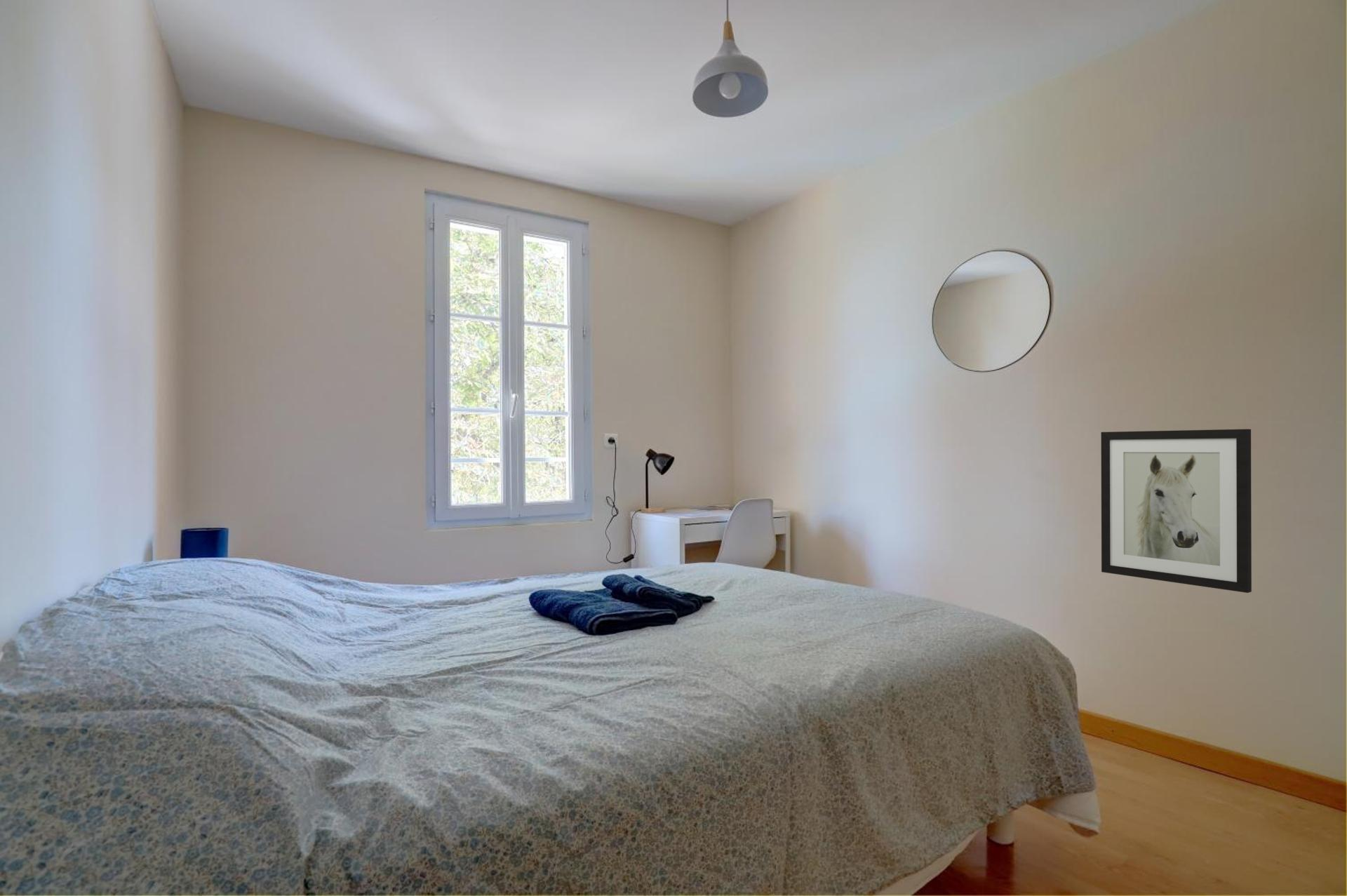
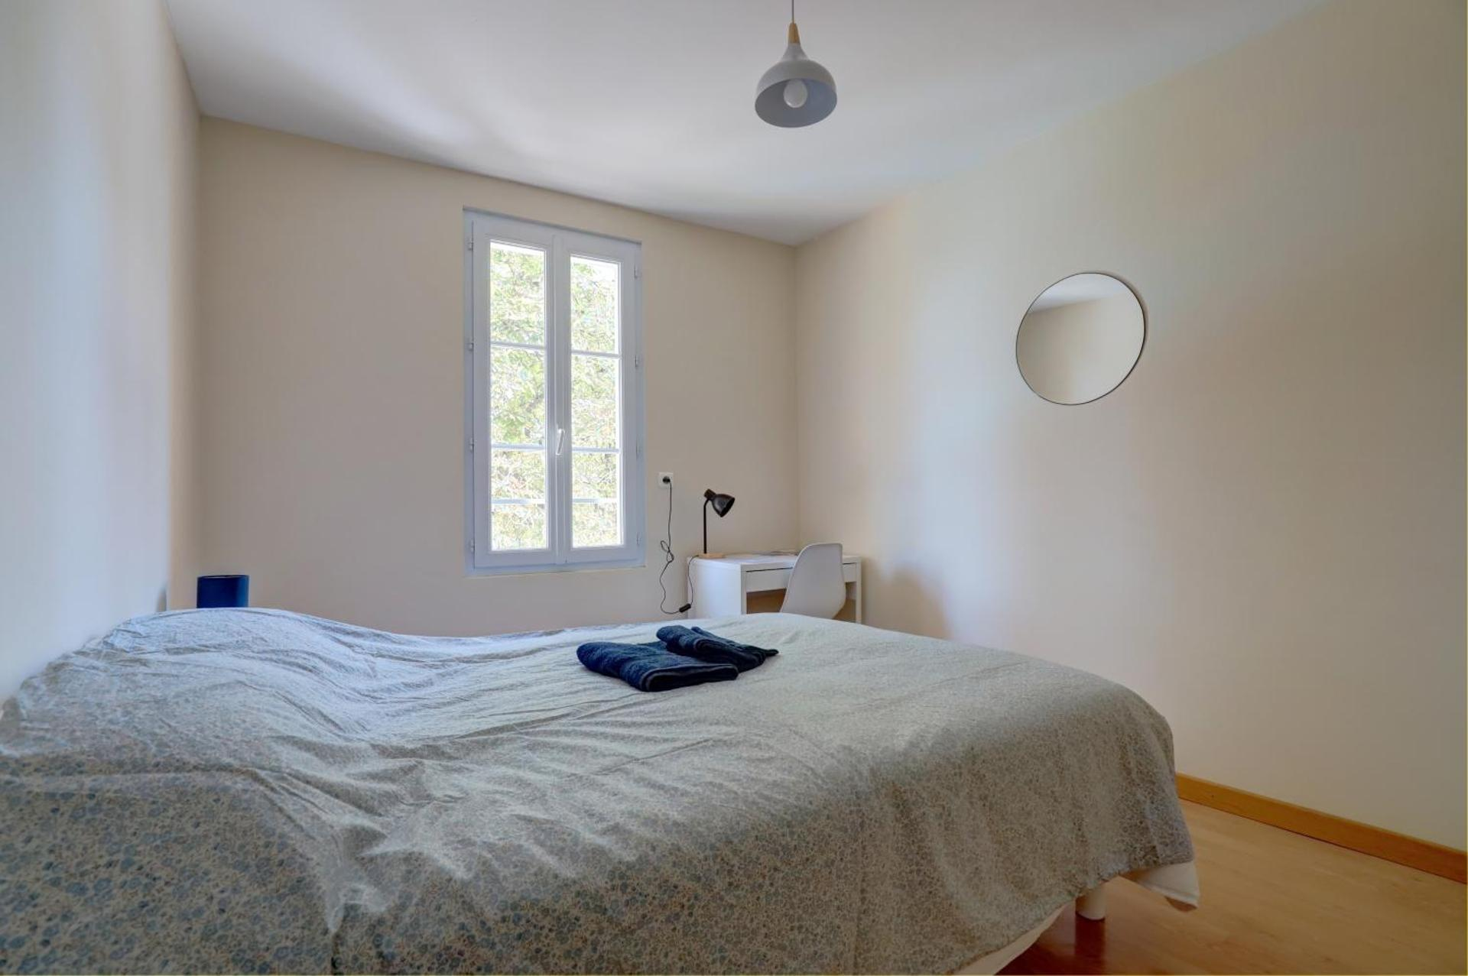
- wall art (1170, 506)
